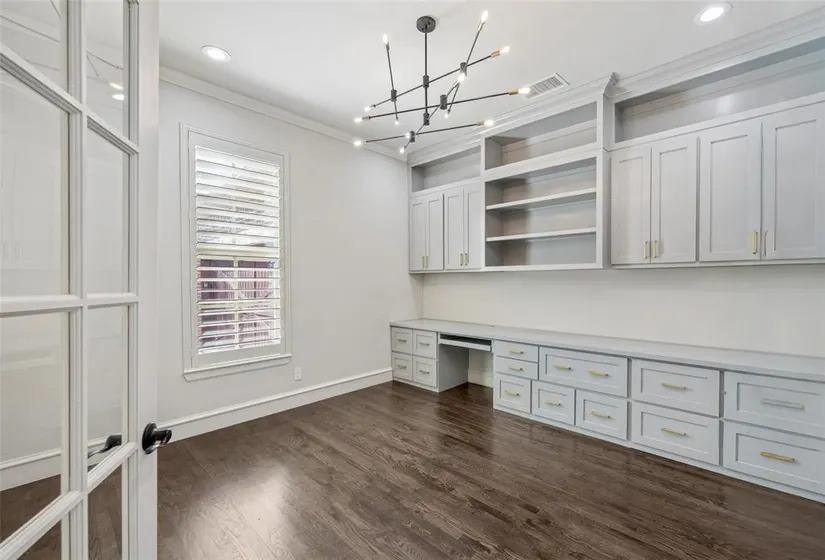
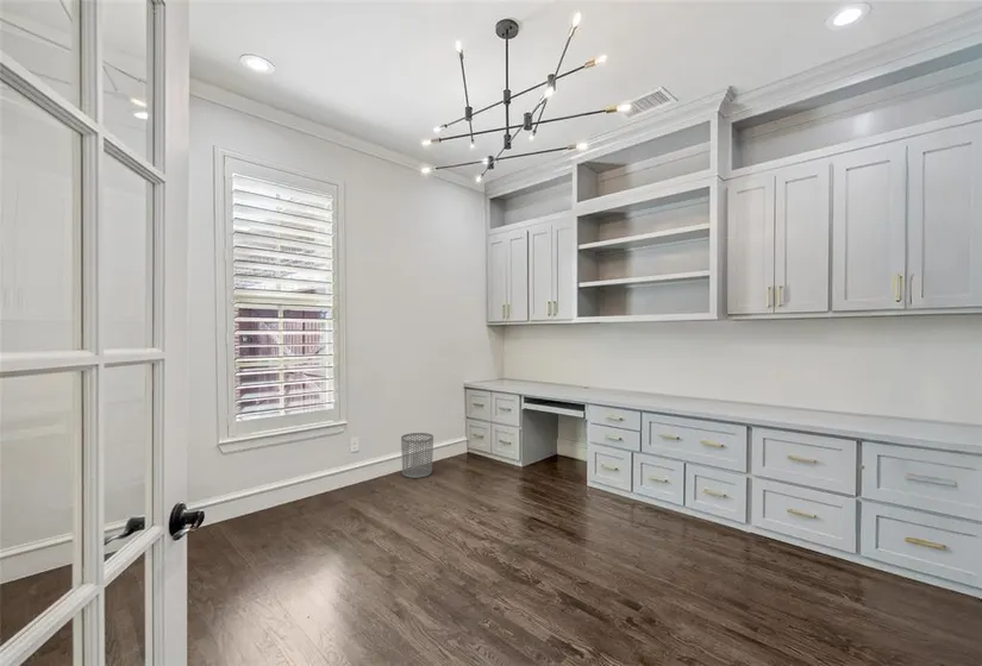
+ waste bin (417, 454)
